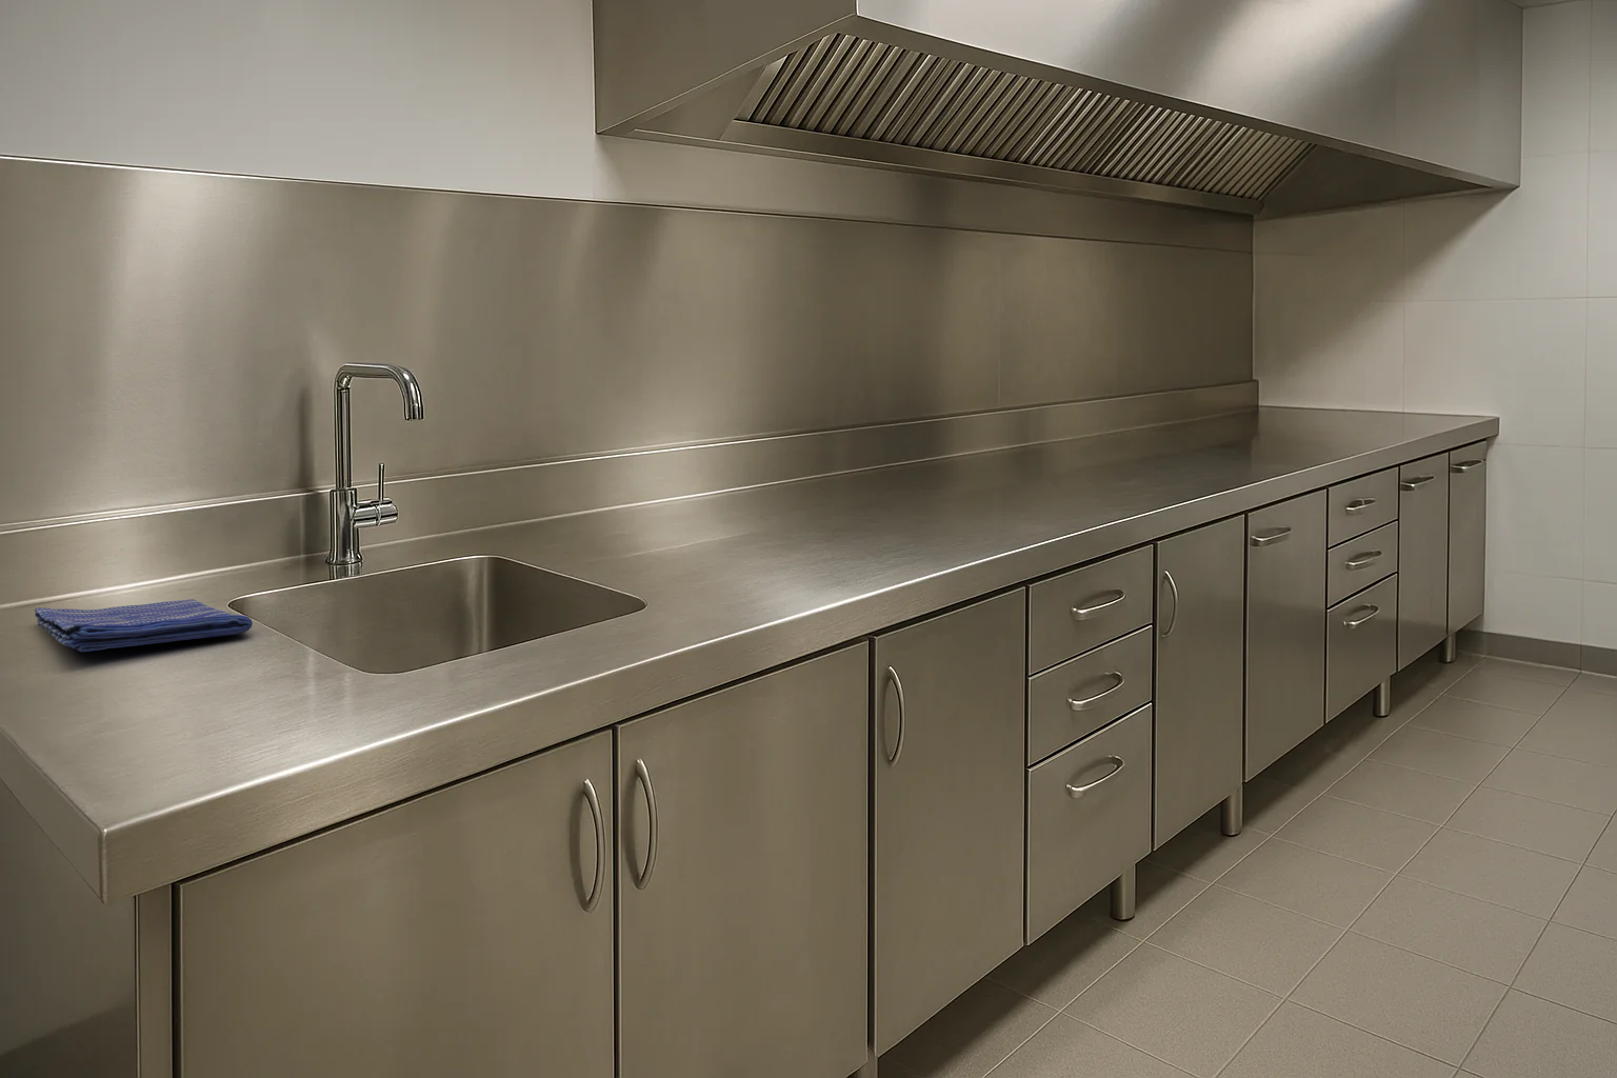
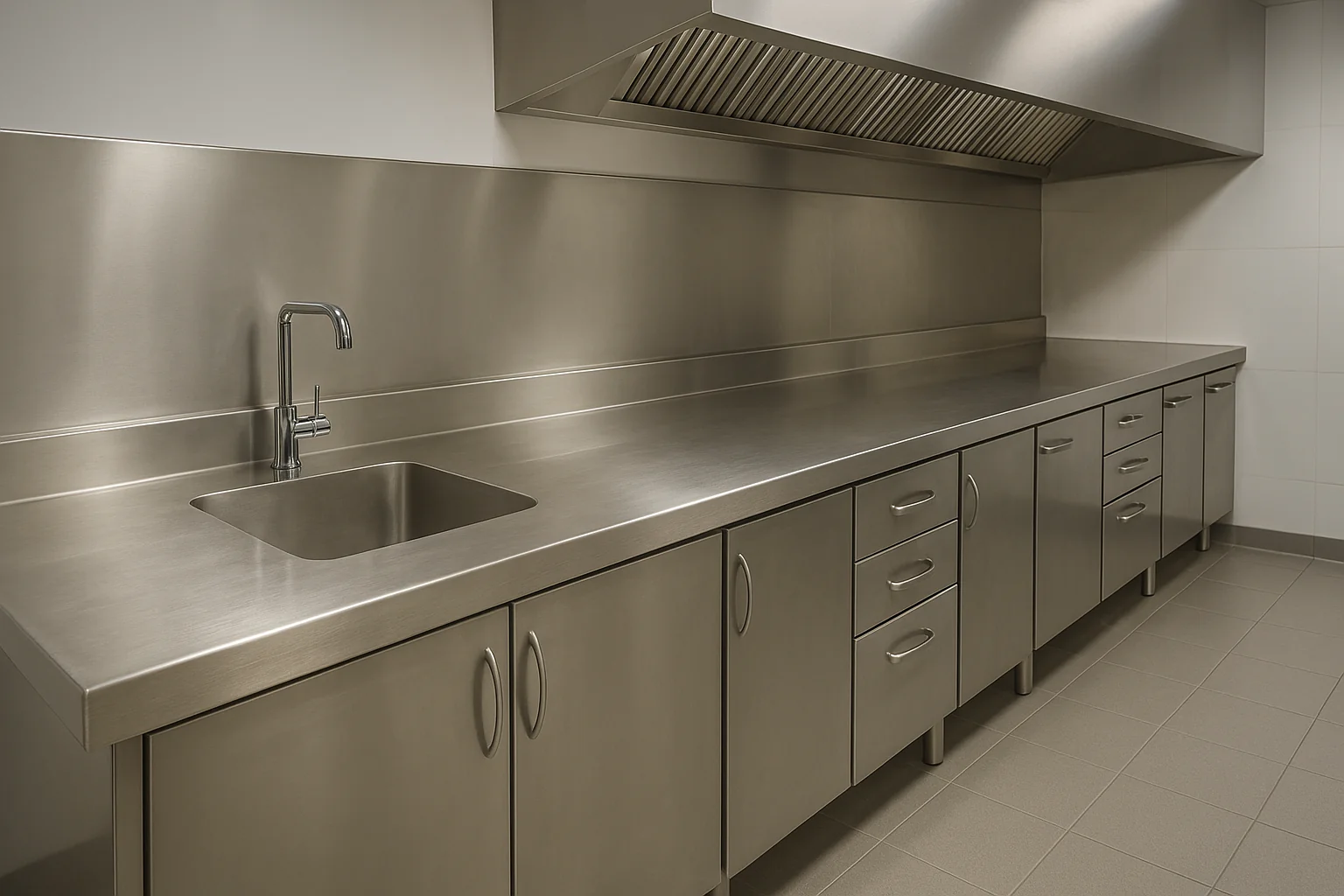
- dish towel (140, 617)
